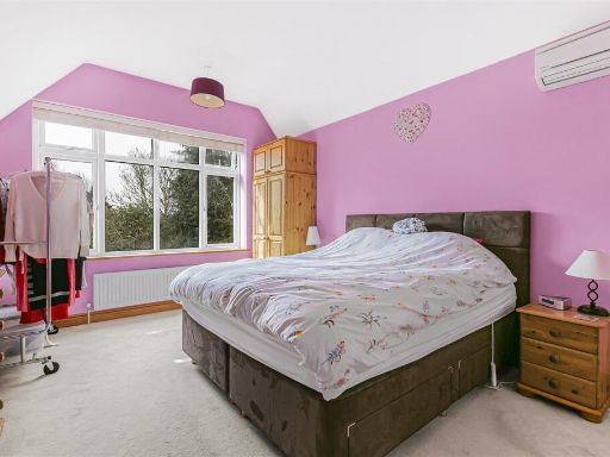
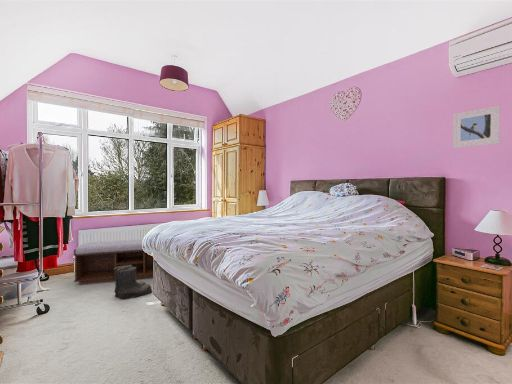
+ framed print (475, 128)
+ boots (133, 279)
+ bench (131, 258)
